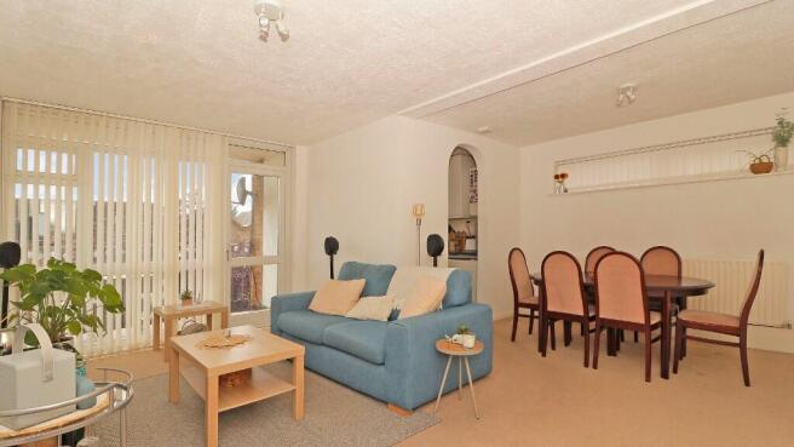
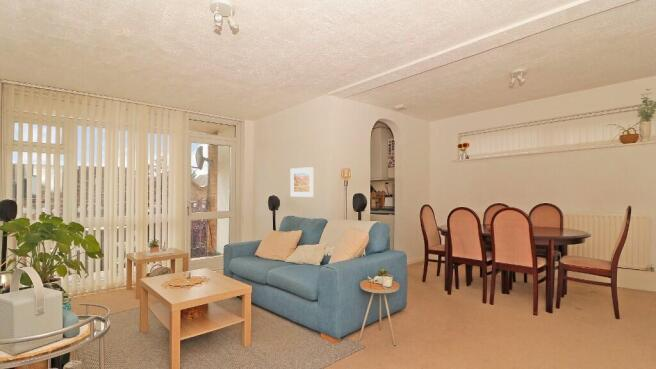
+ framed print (301, 182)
